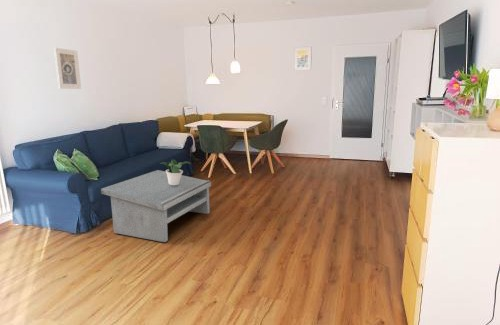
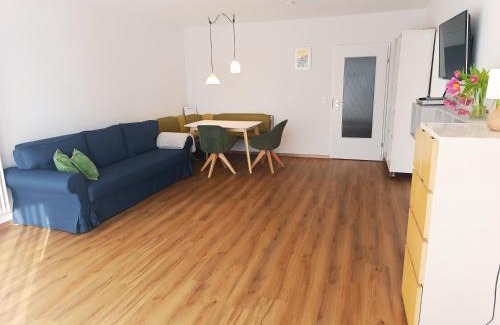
- potted plant (174, 171)
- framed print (68, 69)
- coffee table (161, 201)
